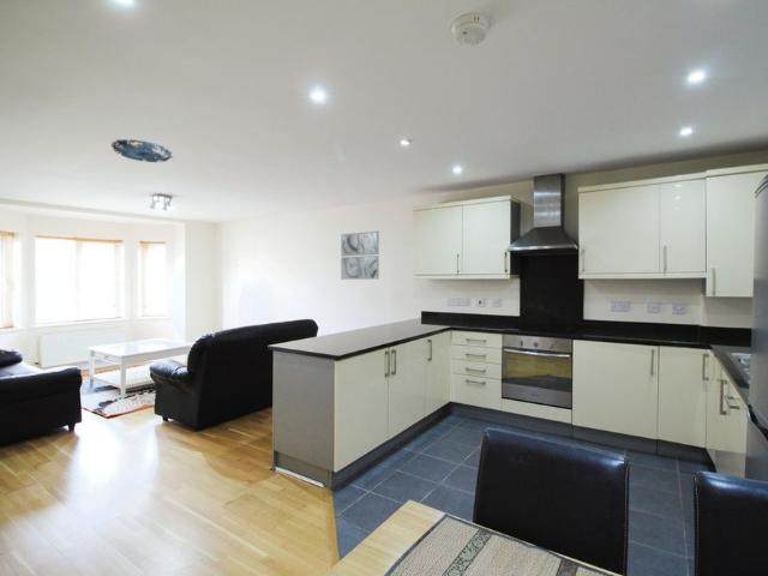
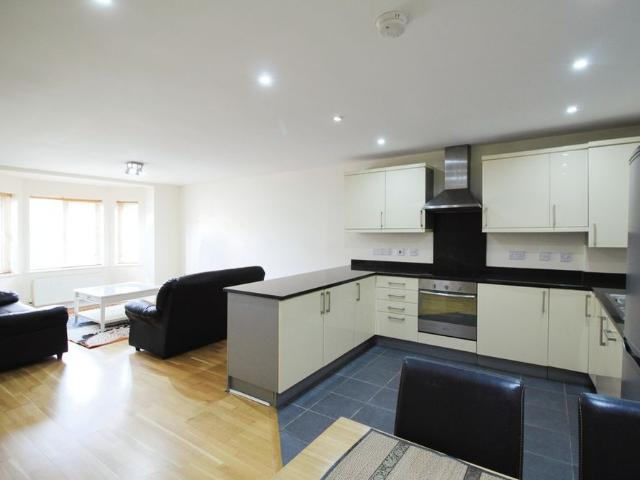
- wall art (359, 254)
- ceiling light (145, 146)
